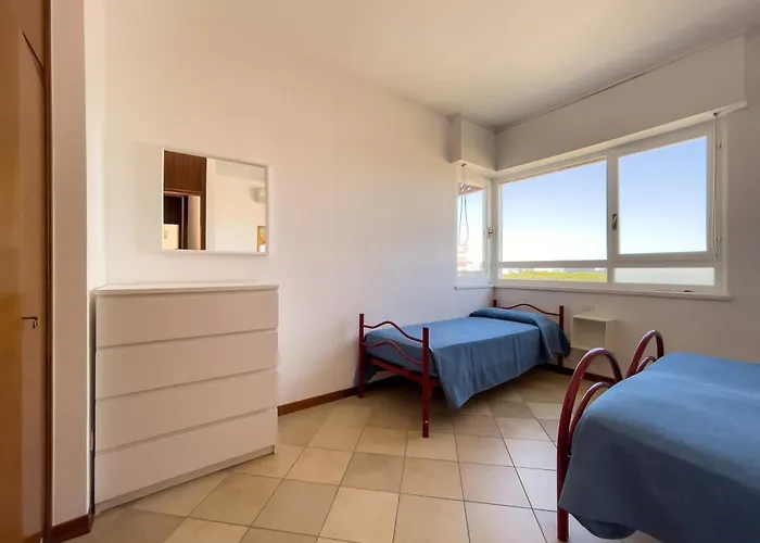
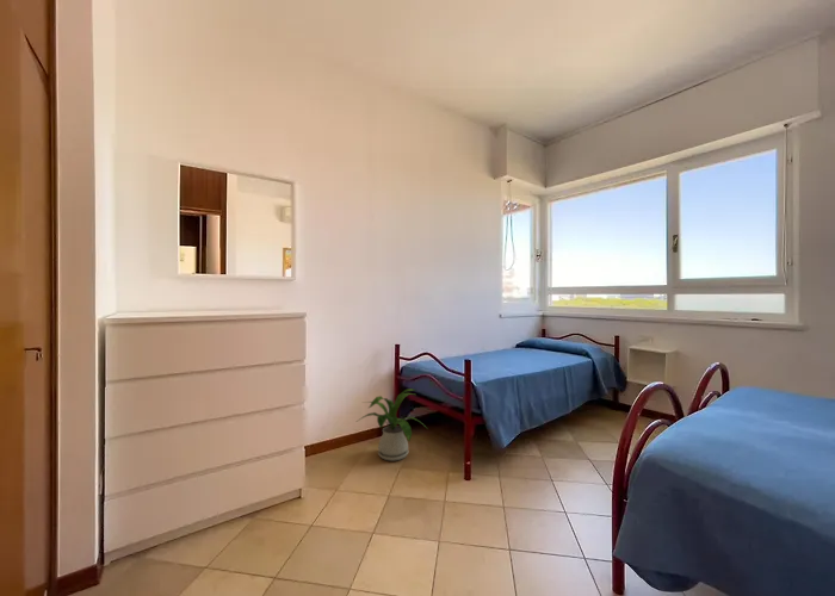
+ house plant (390, 418)
